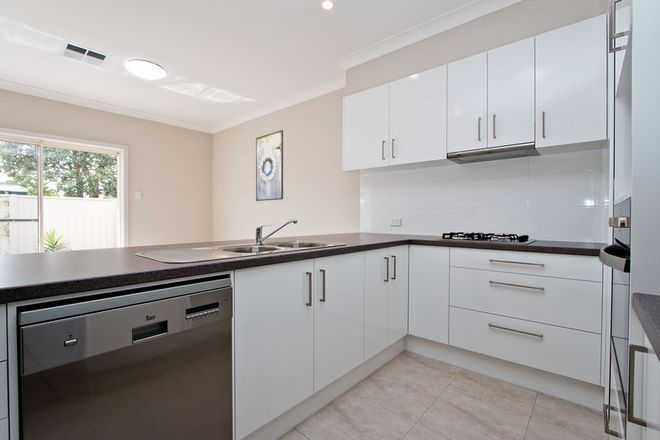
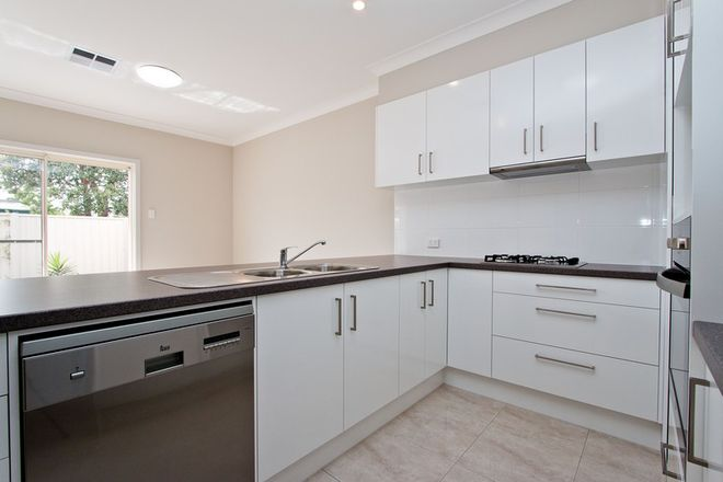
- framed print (268, 167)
